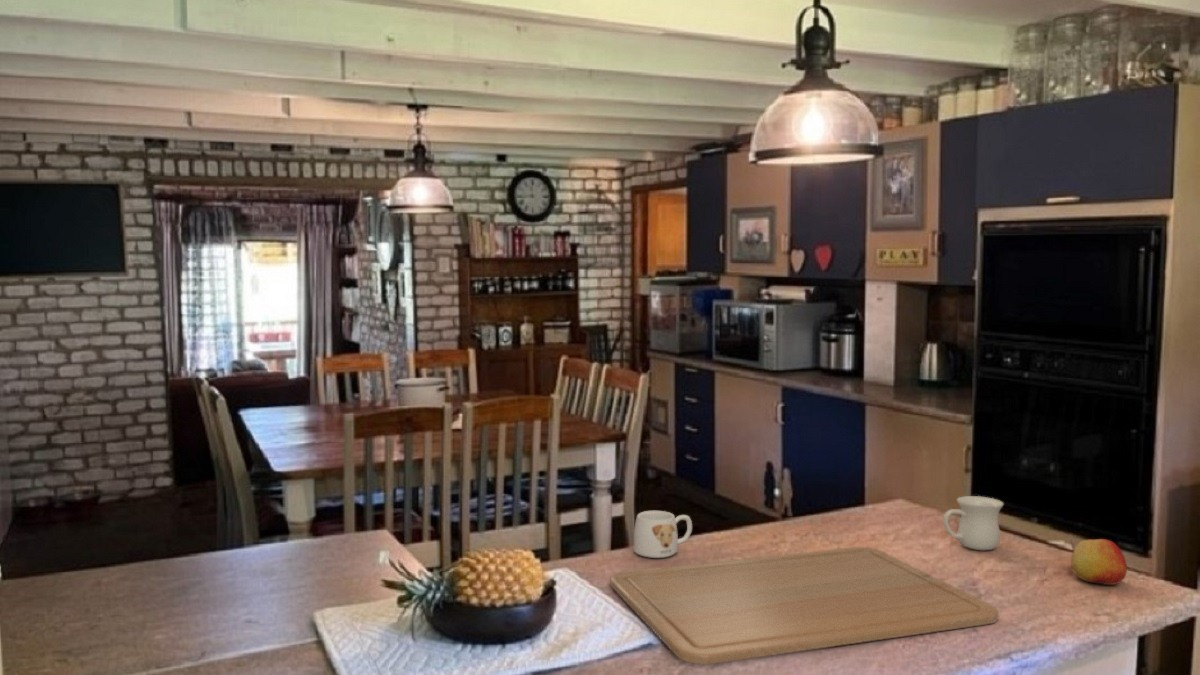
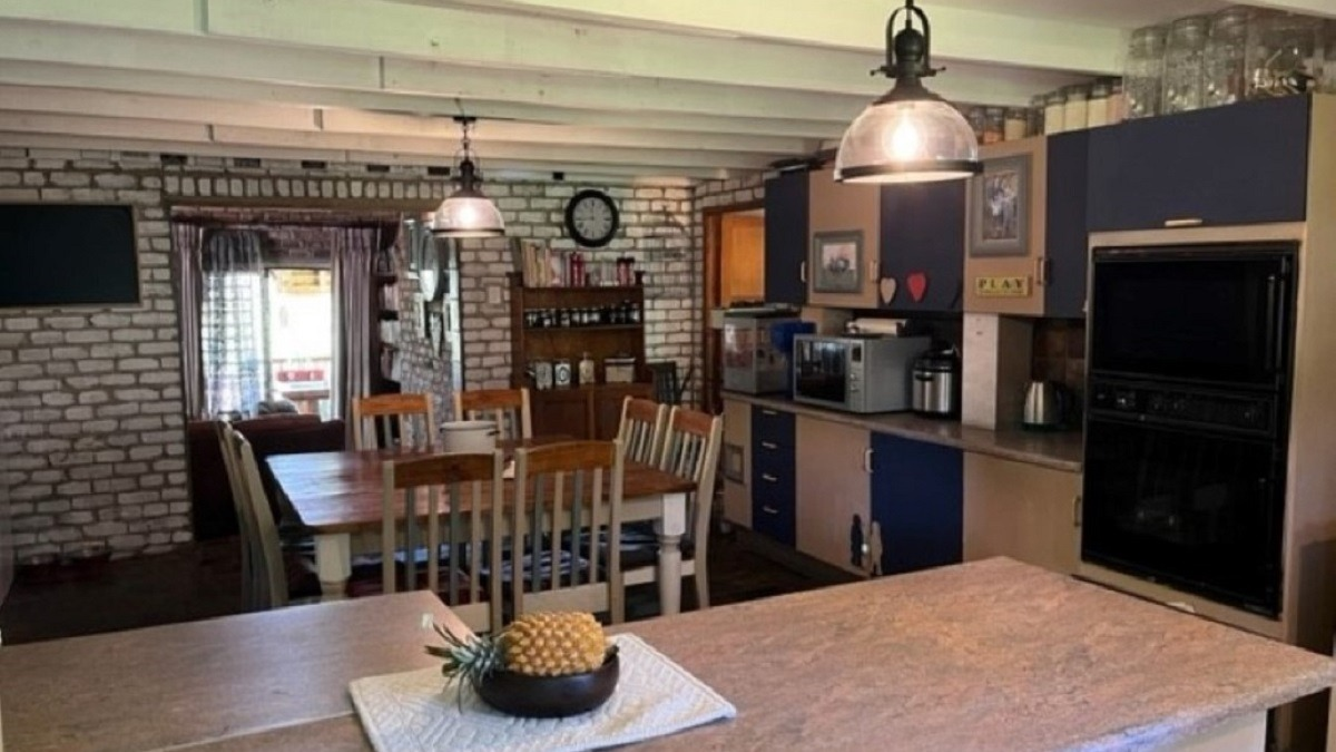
- chopping board (794, 595)
- apple (1098, 559)
- mug (971, 524)
- mug (663, 533)
